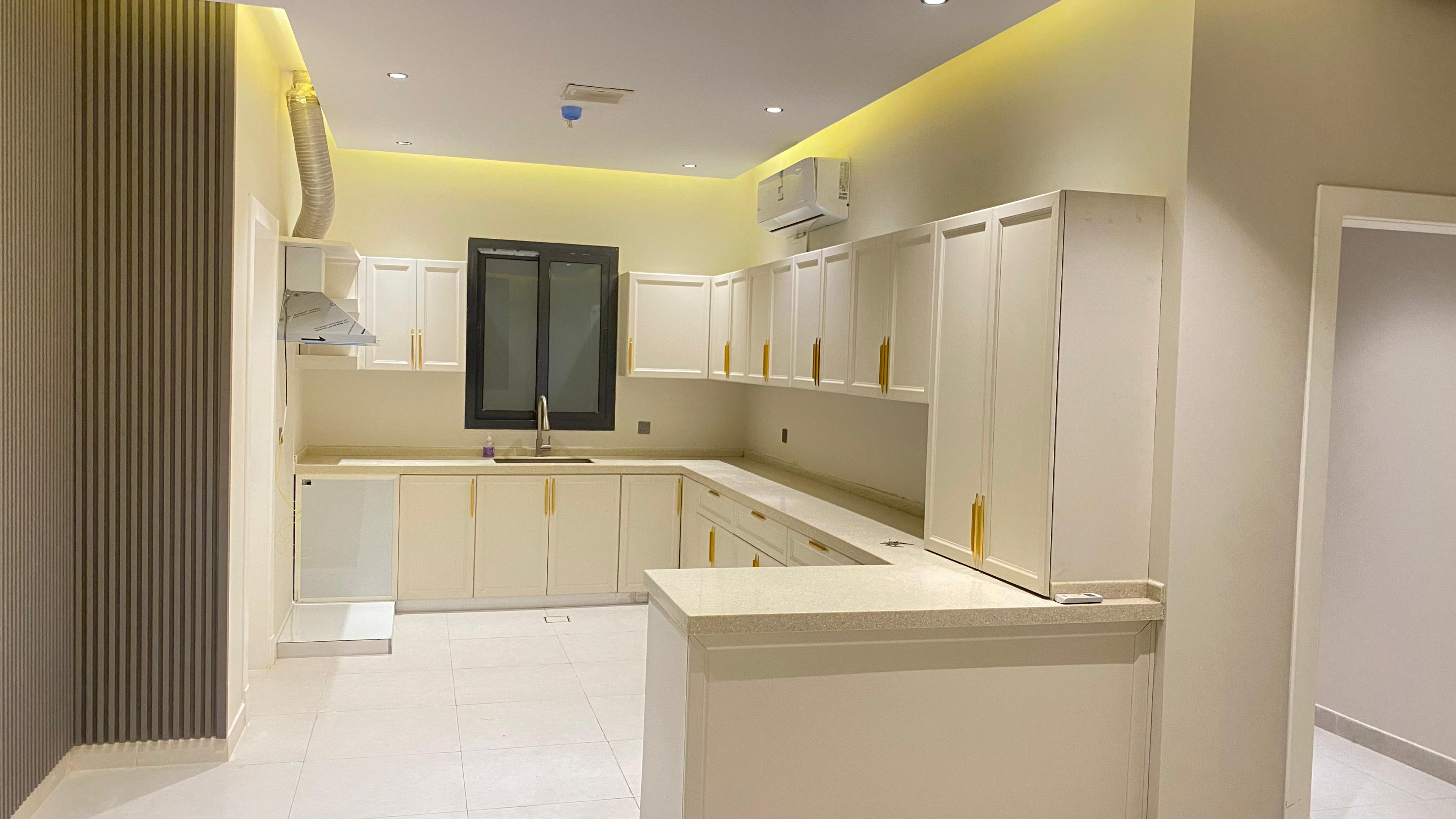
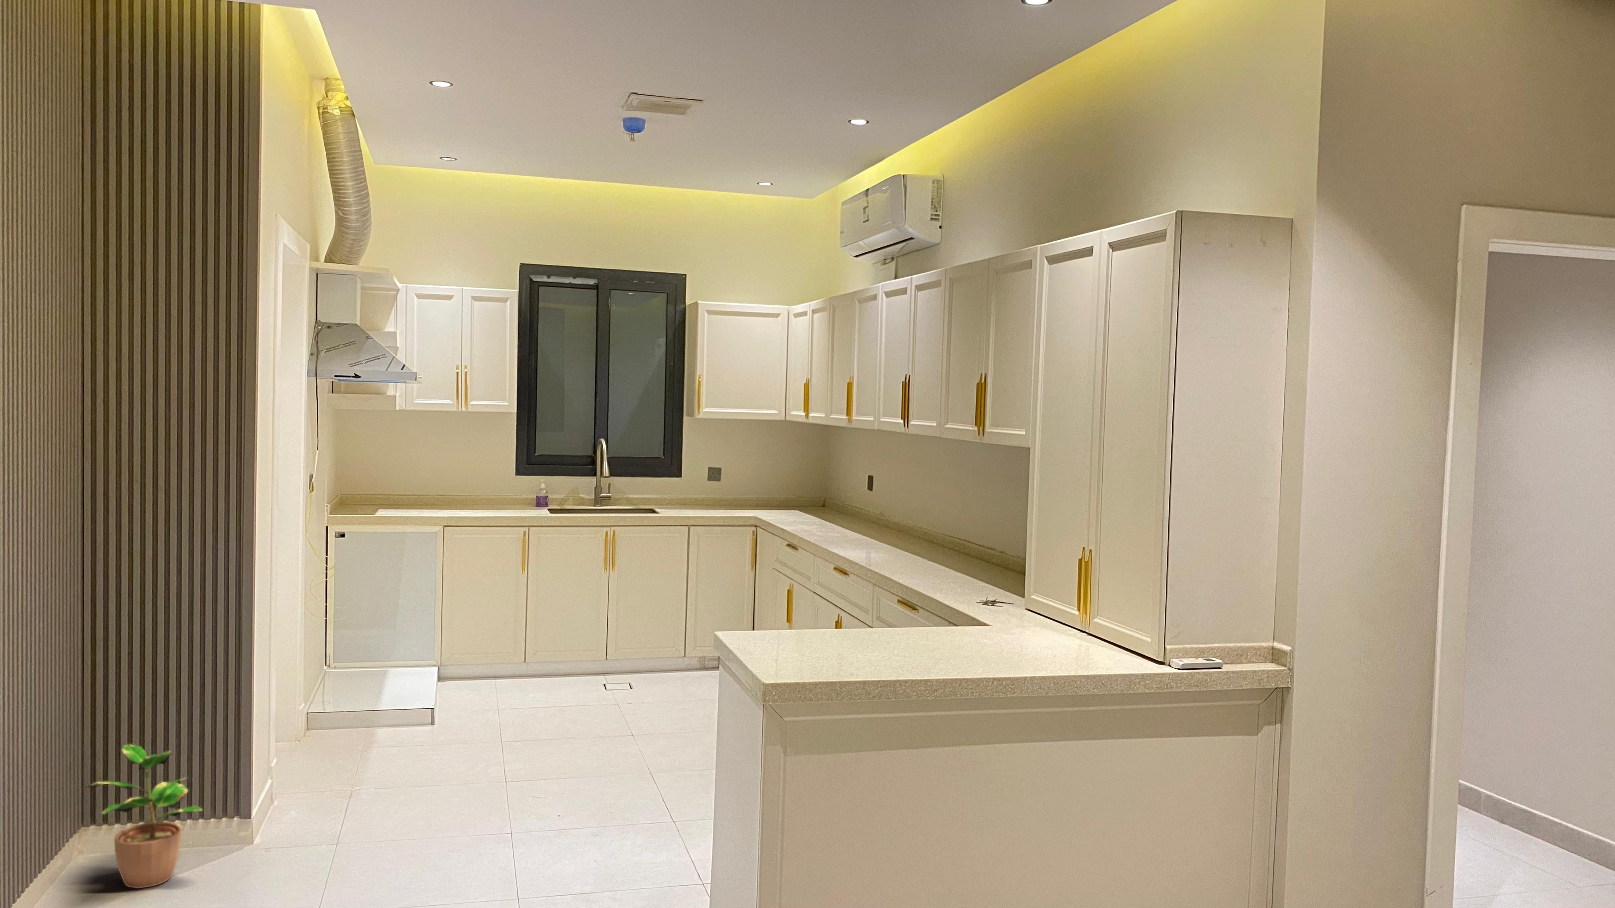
+ potted plant (148, 808)
